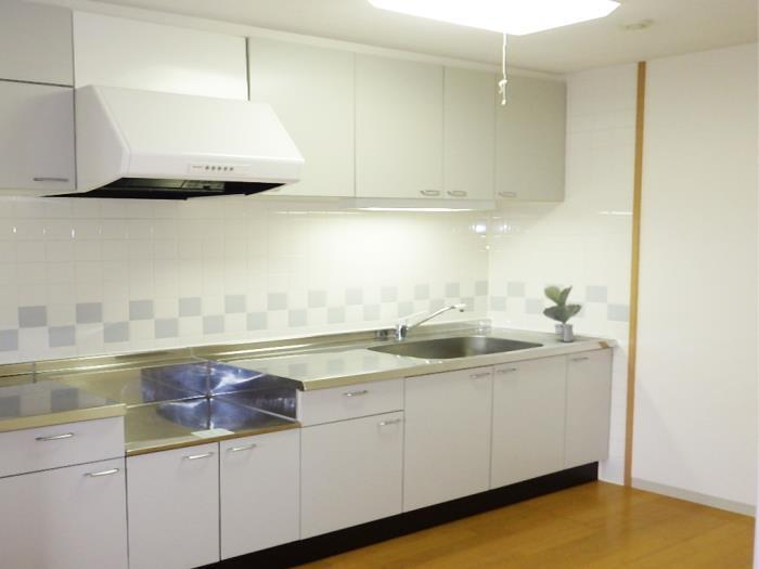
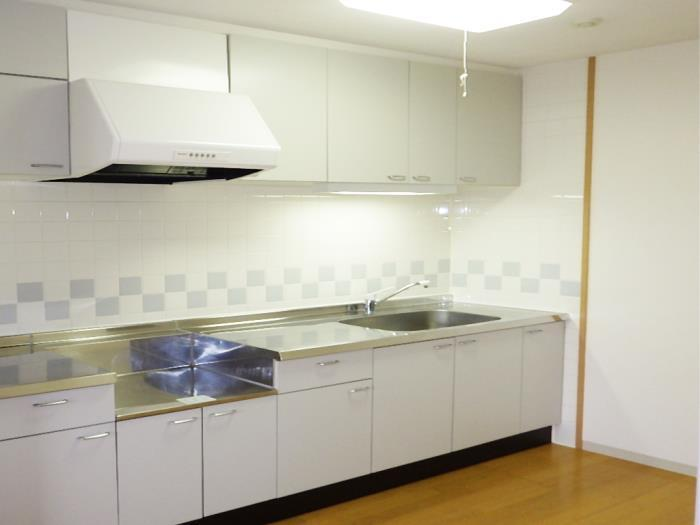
- potted plant (559, 312)
